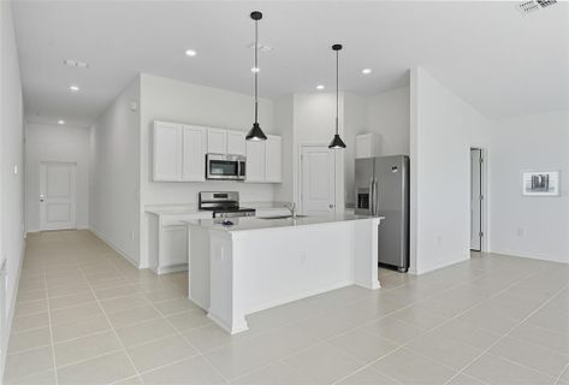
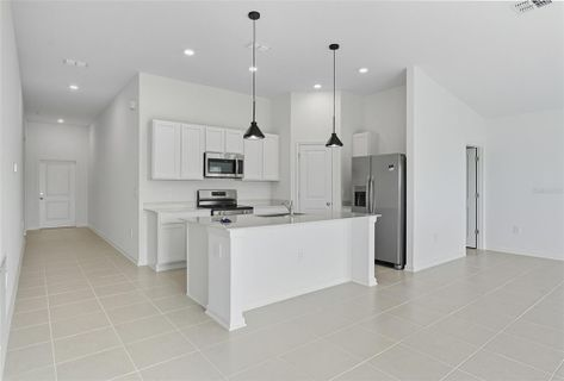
- wall art (539, 183)
